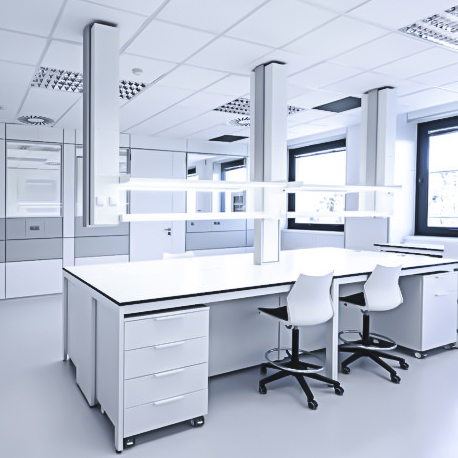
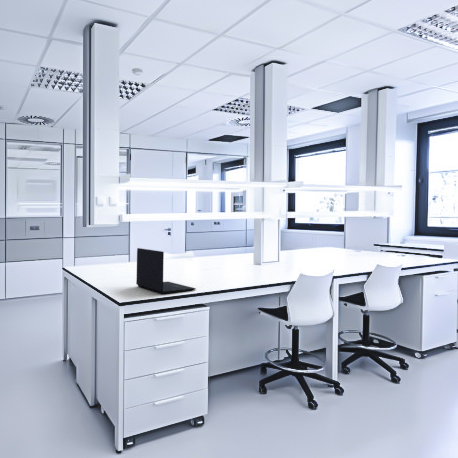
+ laptop (162, 268)
